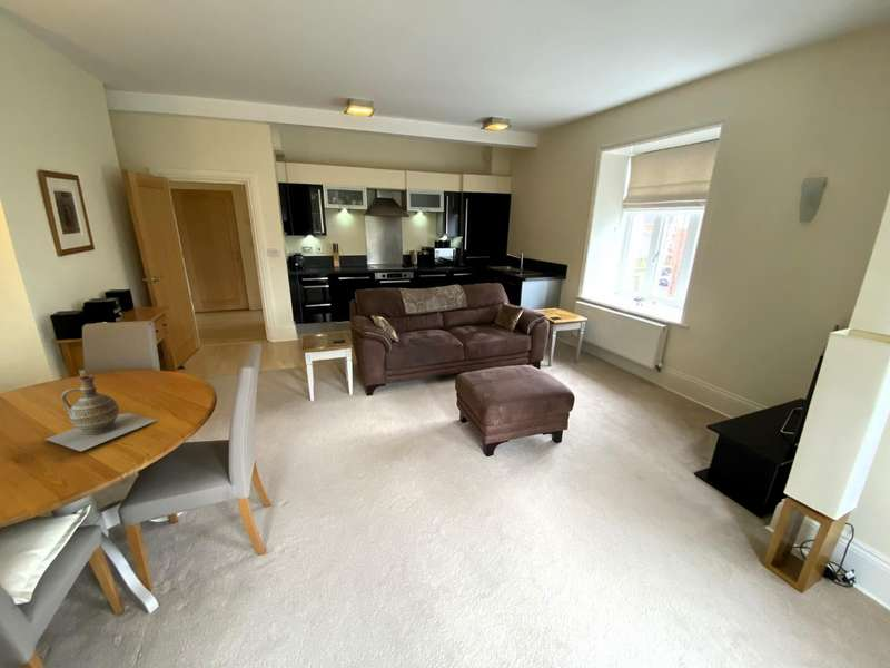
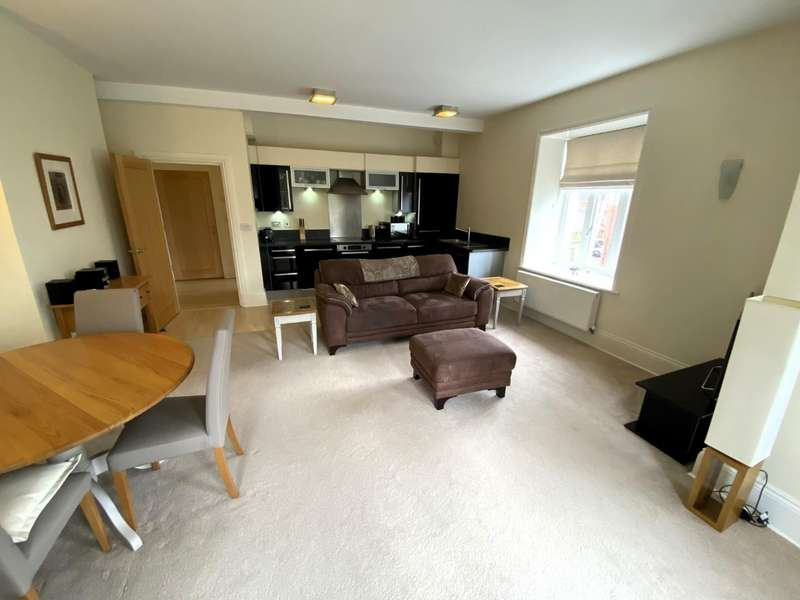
- ceramic jug (97, 404)
